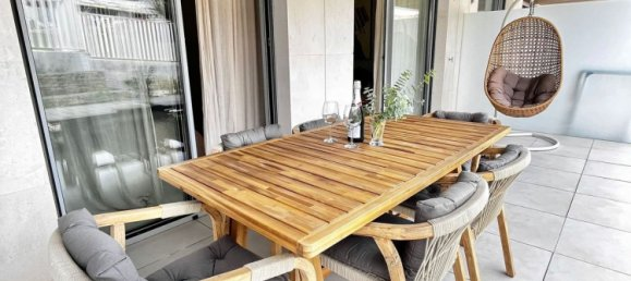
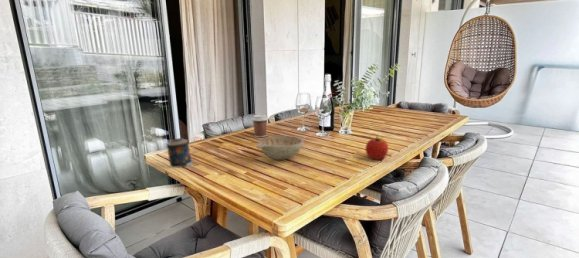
+ candle (182, 151)
+ coffee cup (260, 125)
+ decorative bowl (281, 148)
+ apple (376, 147)
